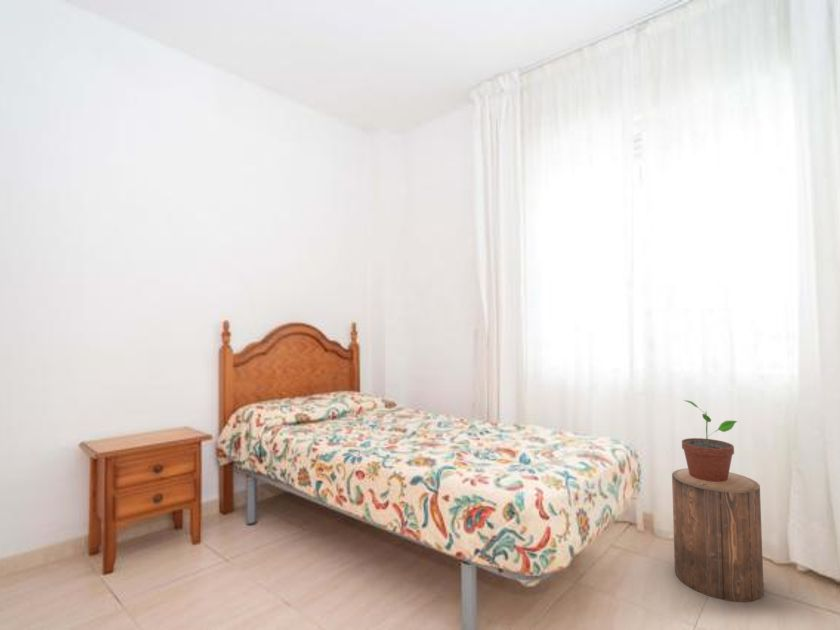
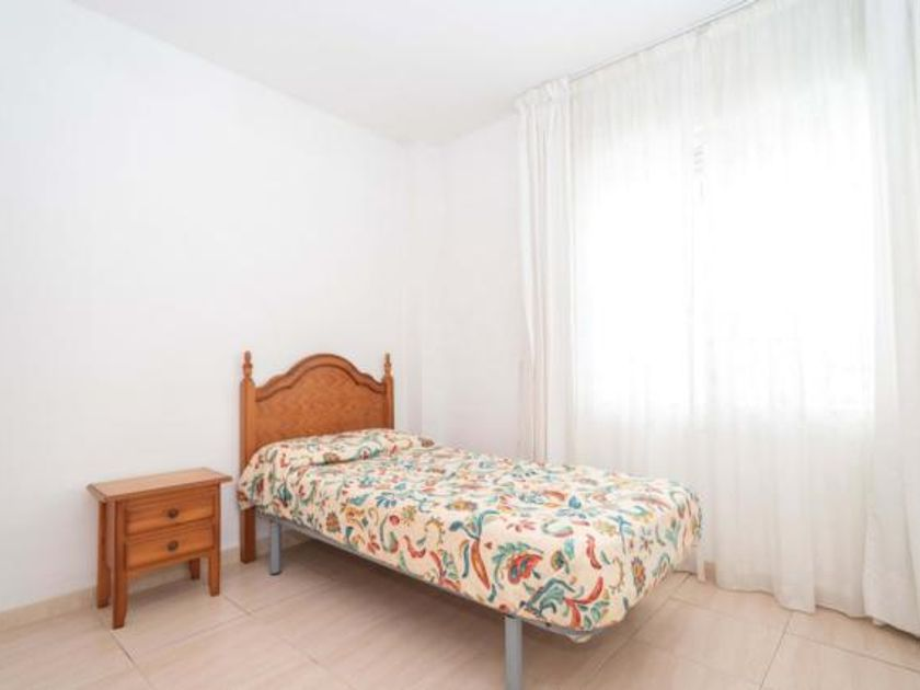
- stool (715, 529)
- potted plant (706, 438)
